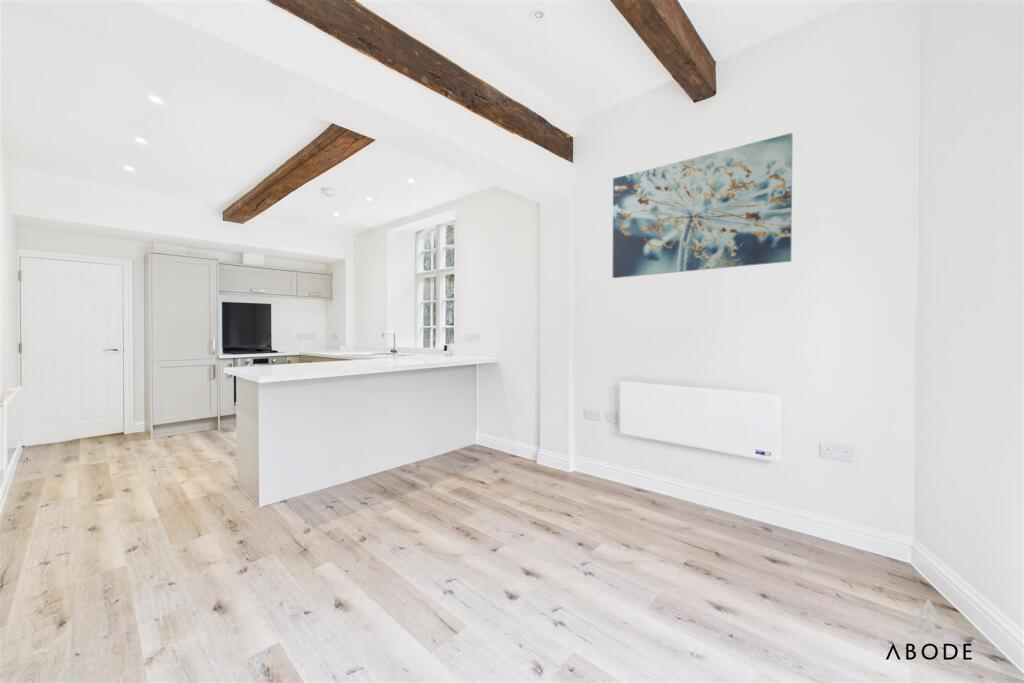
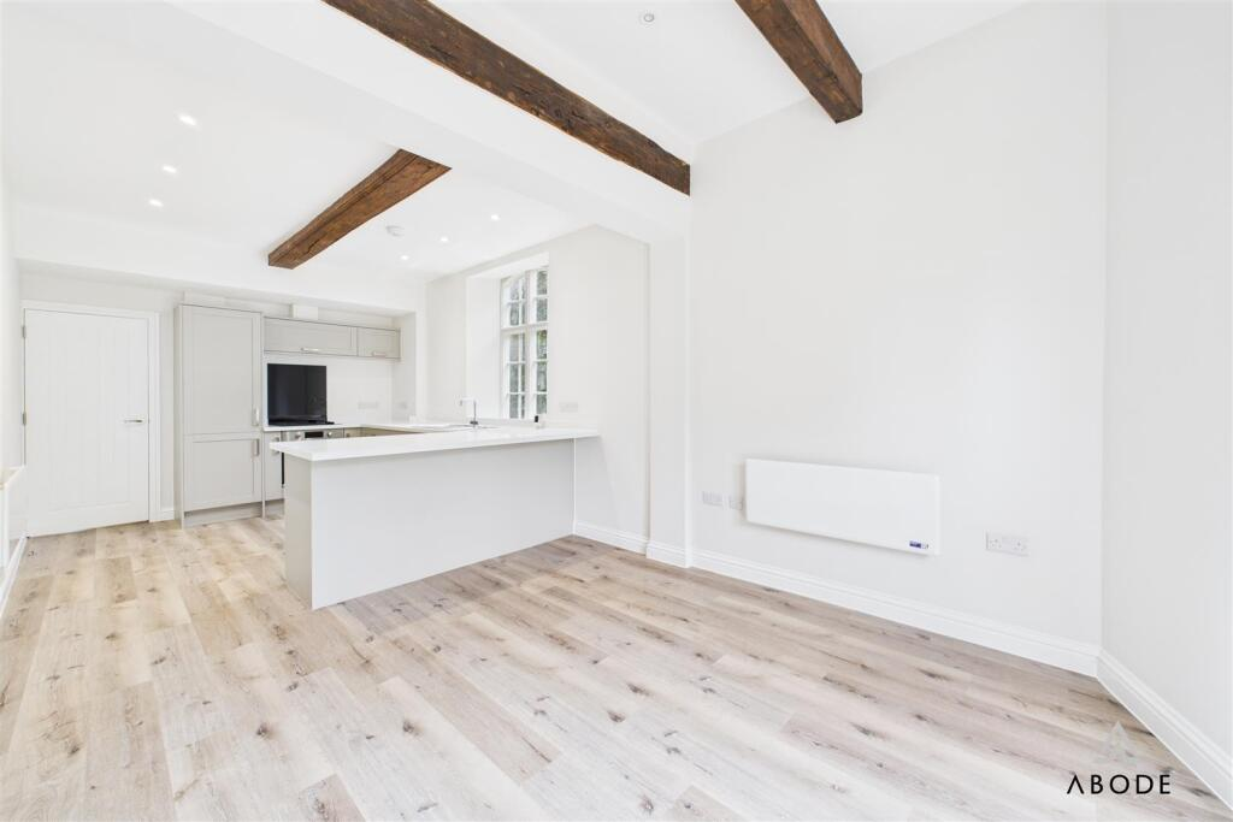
- wall art (691, 215)
